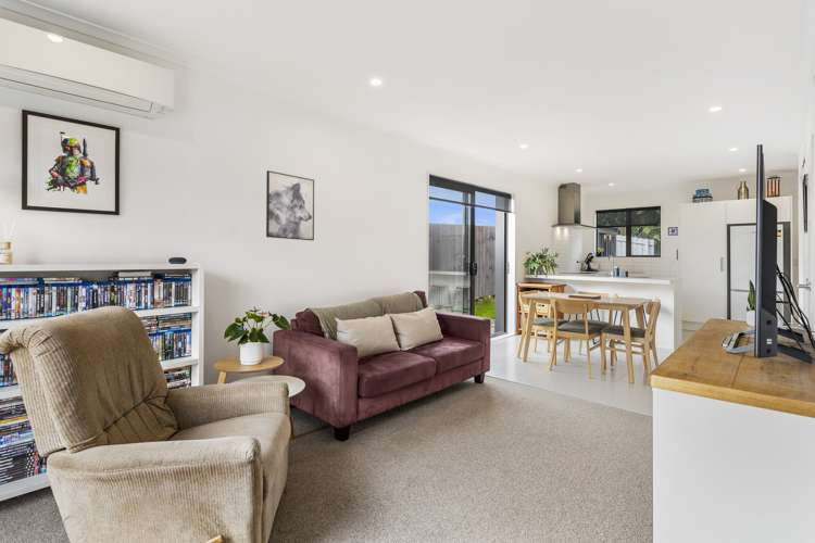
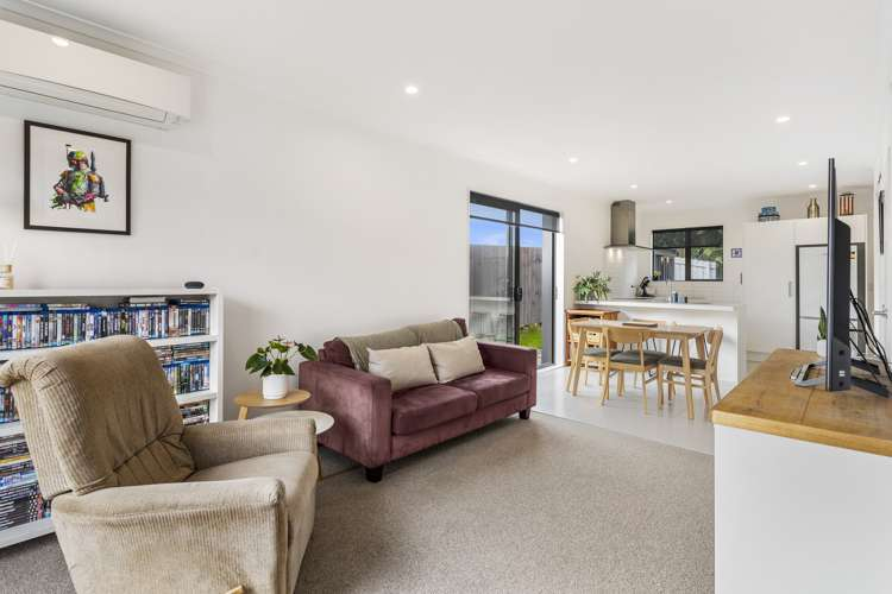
- wall art (291, 206)
